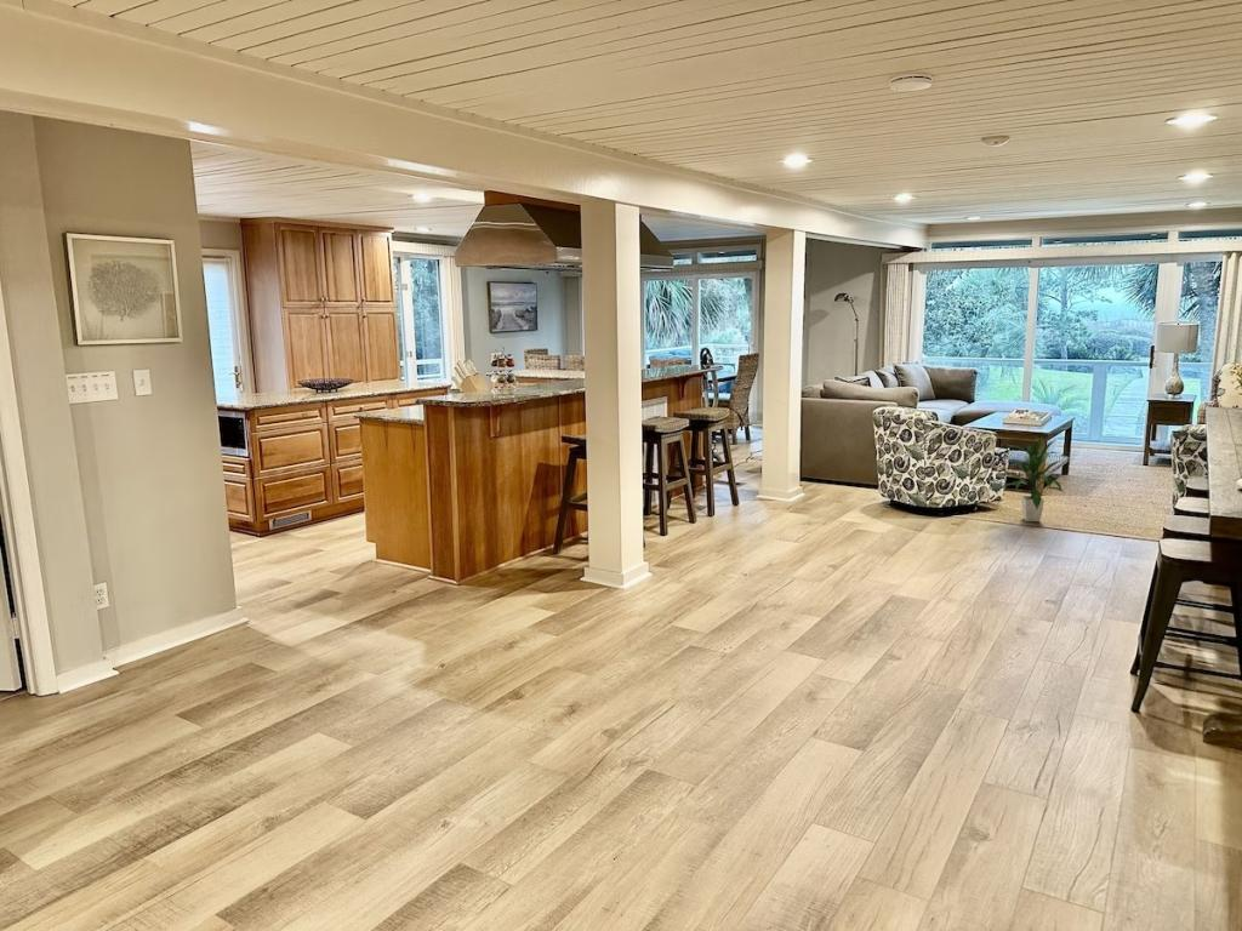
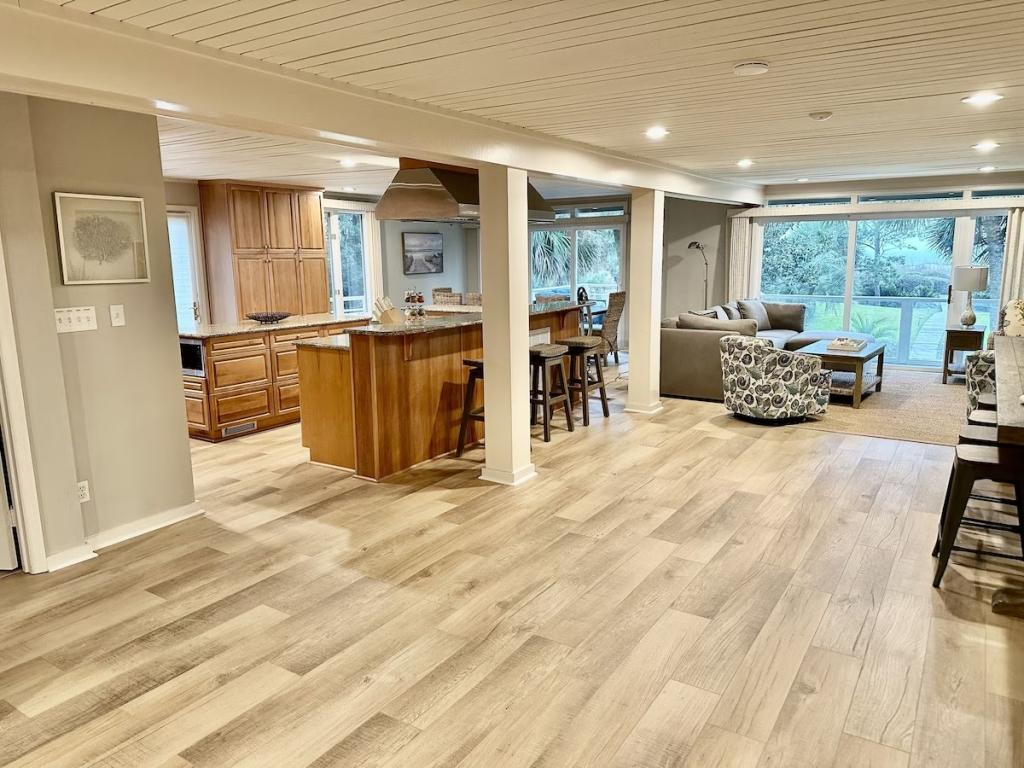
- indoor plant (1032, 479)
